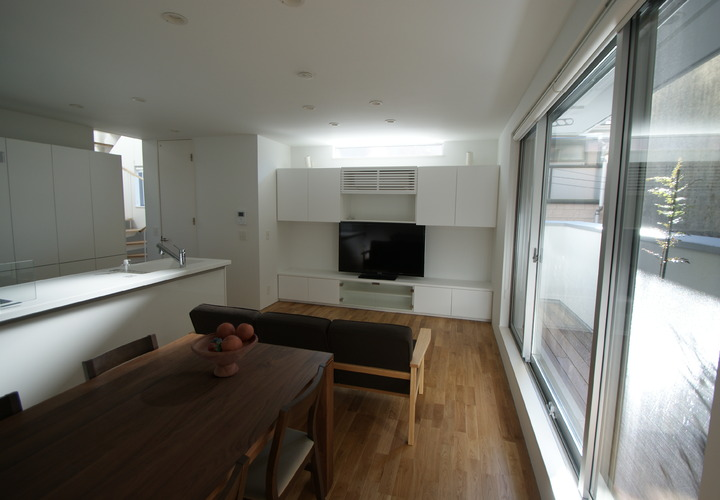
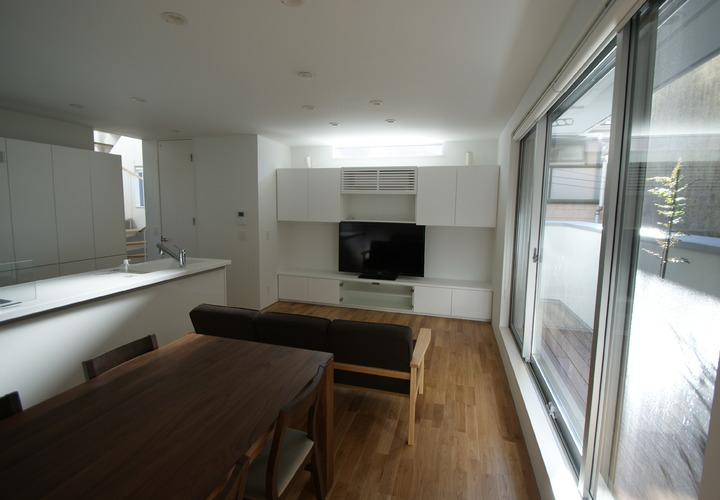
- fruit bowl (225, 350)
